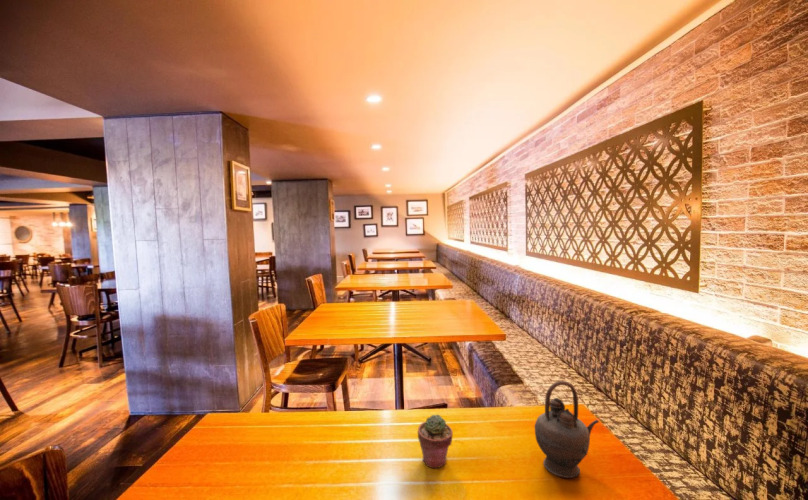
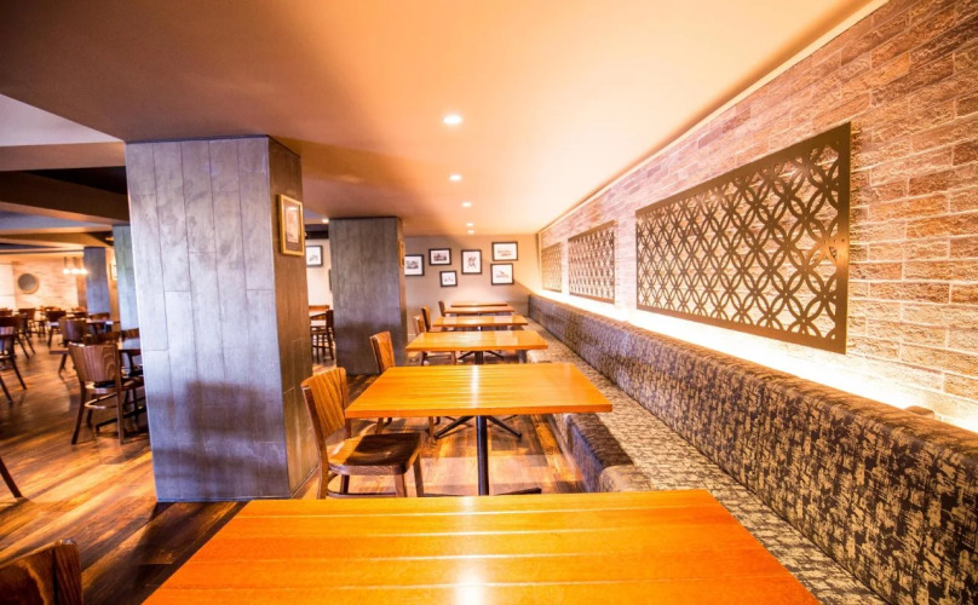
- potted succulent (435, 438)
- teapot (567, 425)
